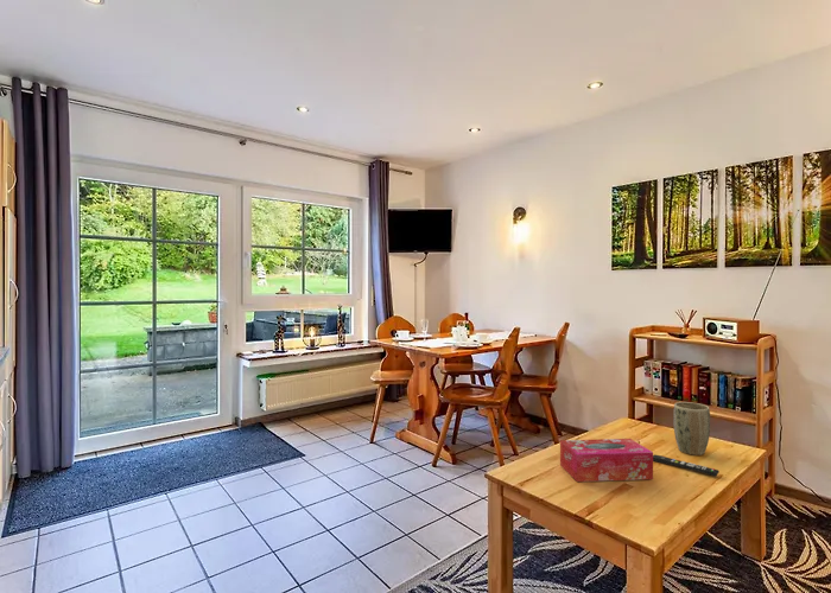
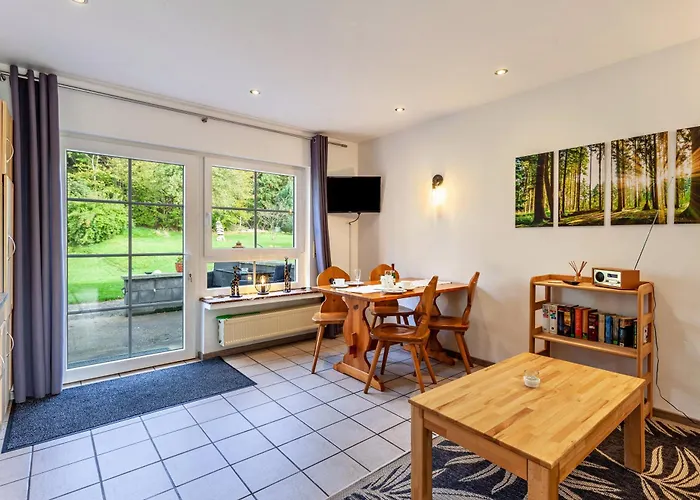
- remote control (683, 465)
- plant pot (691, 428)
- tissue box (604, 459)
